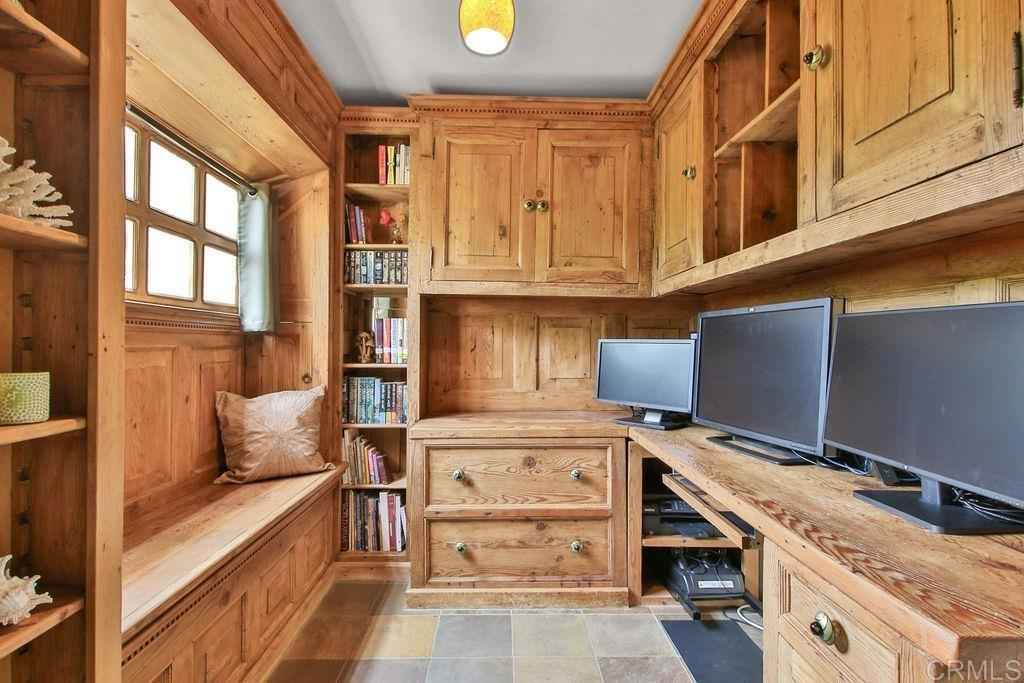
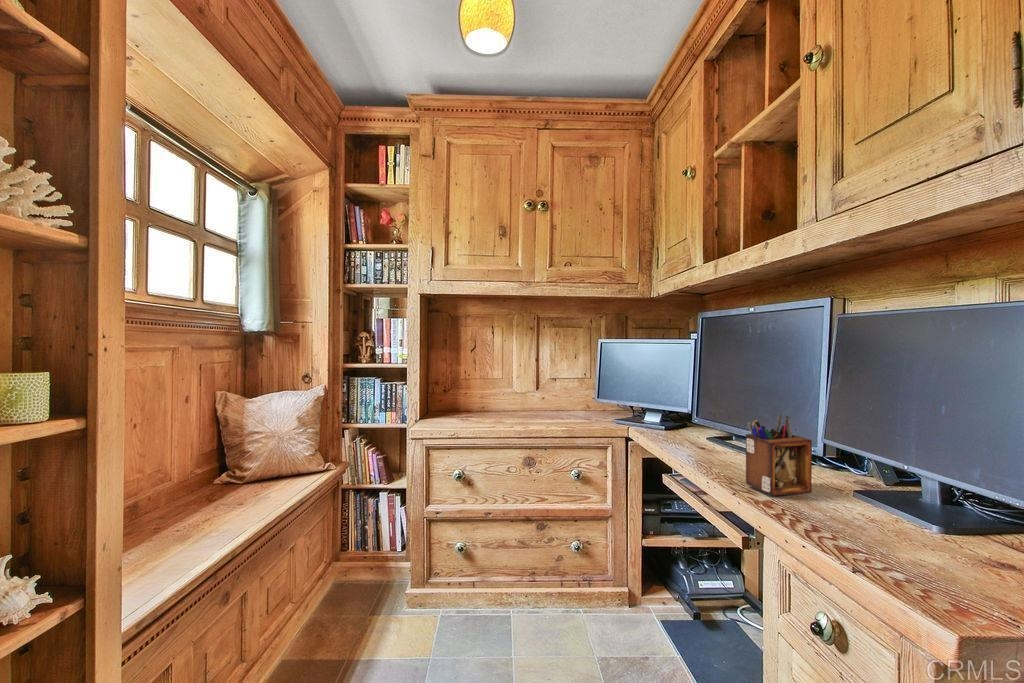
+ desk organizer (777, 452)
